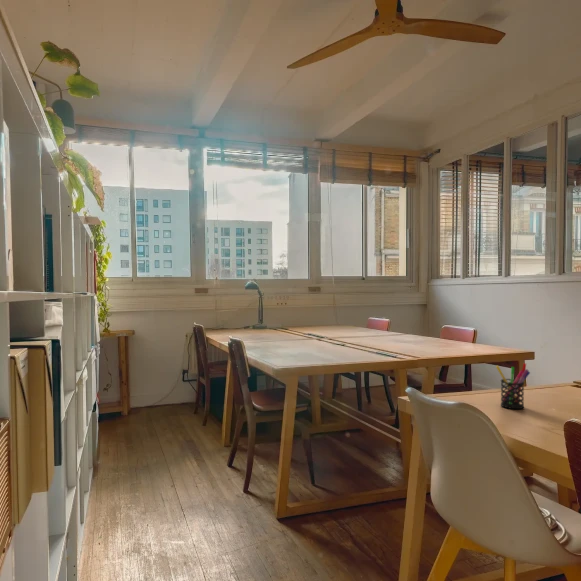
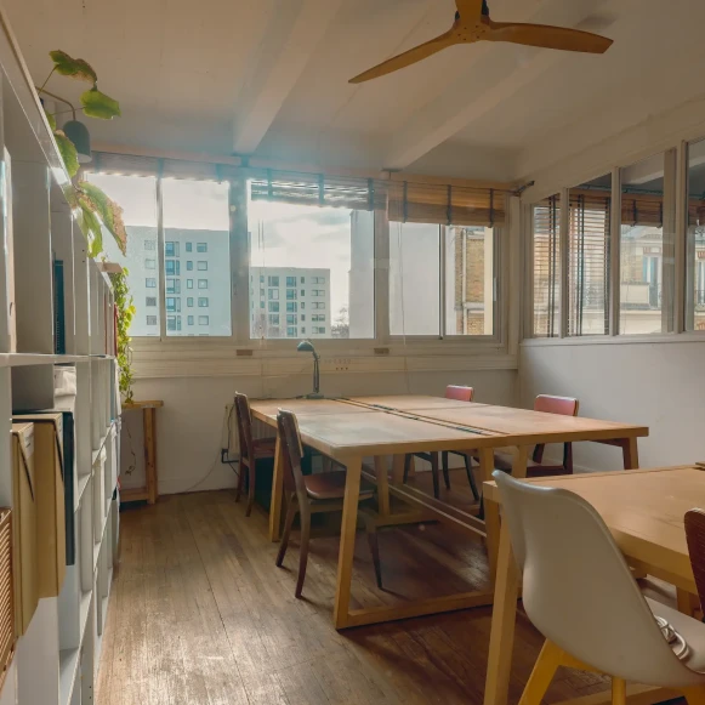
- pen holder (513, 384)
